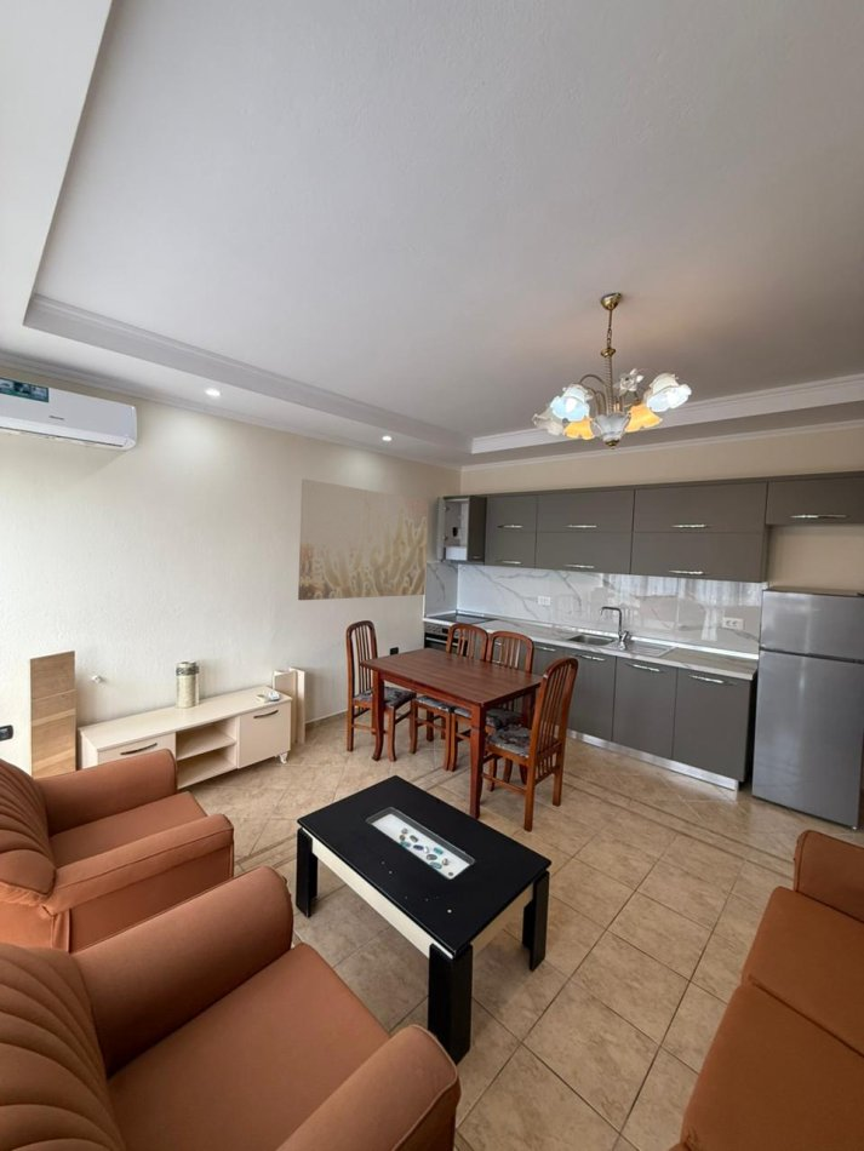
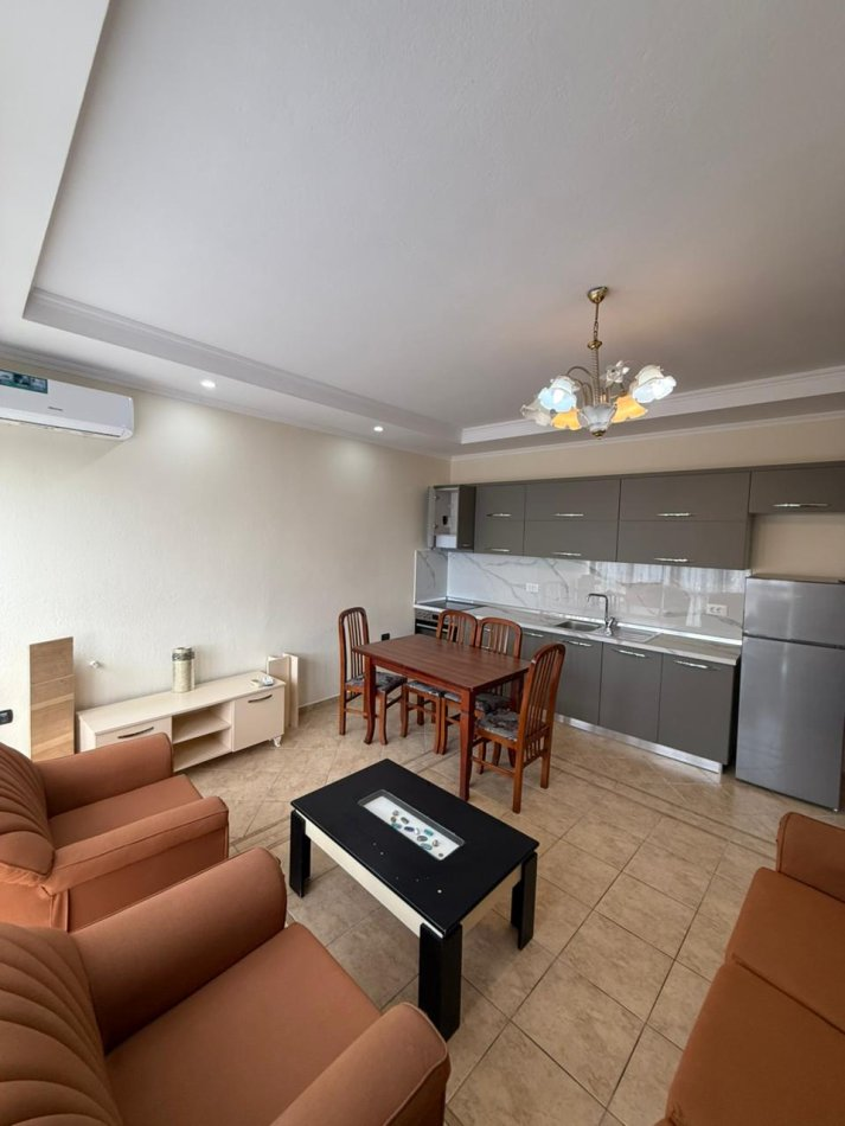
- wall art (371, 544)
